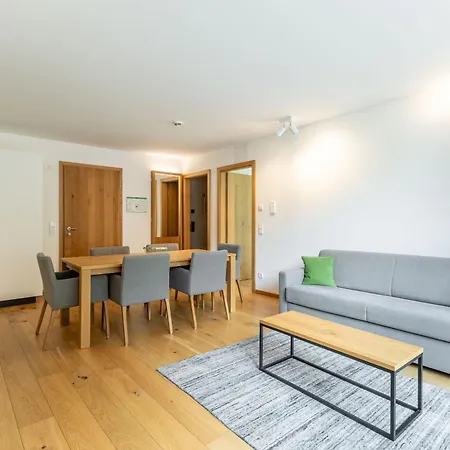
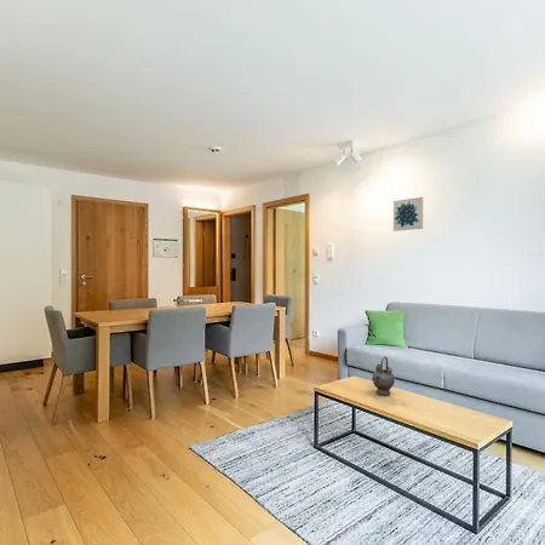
+ teapot (382, 374)
+ wall art (407, 214)
